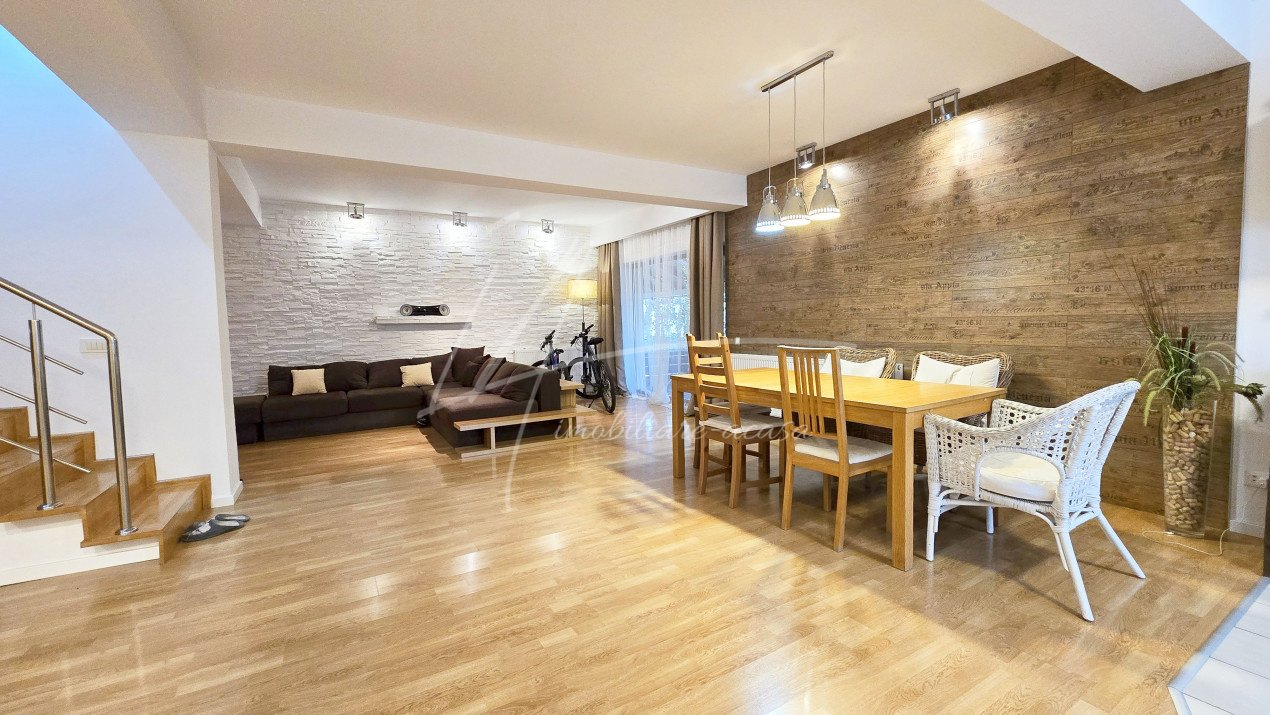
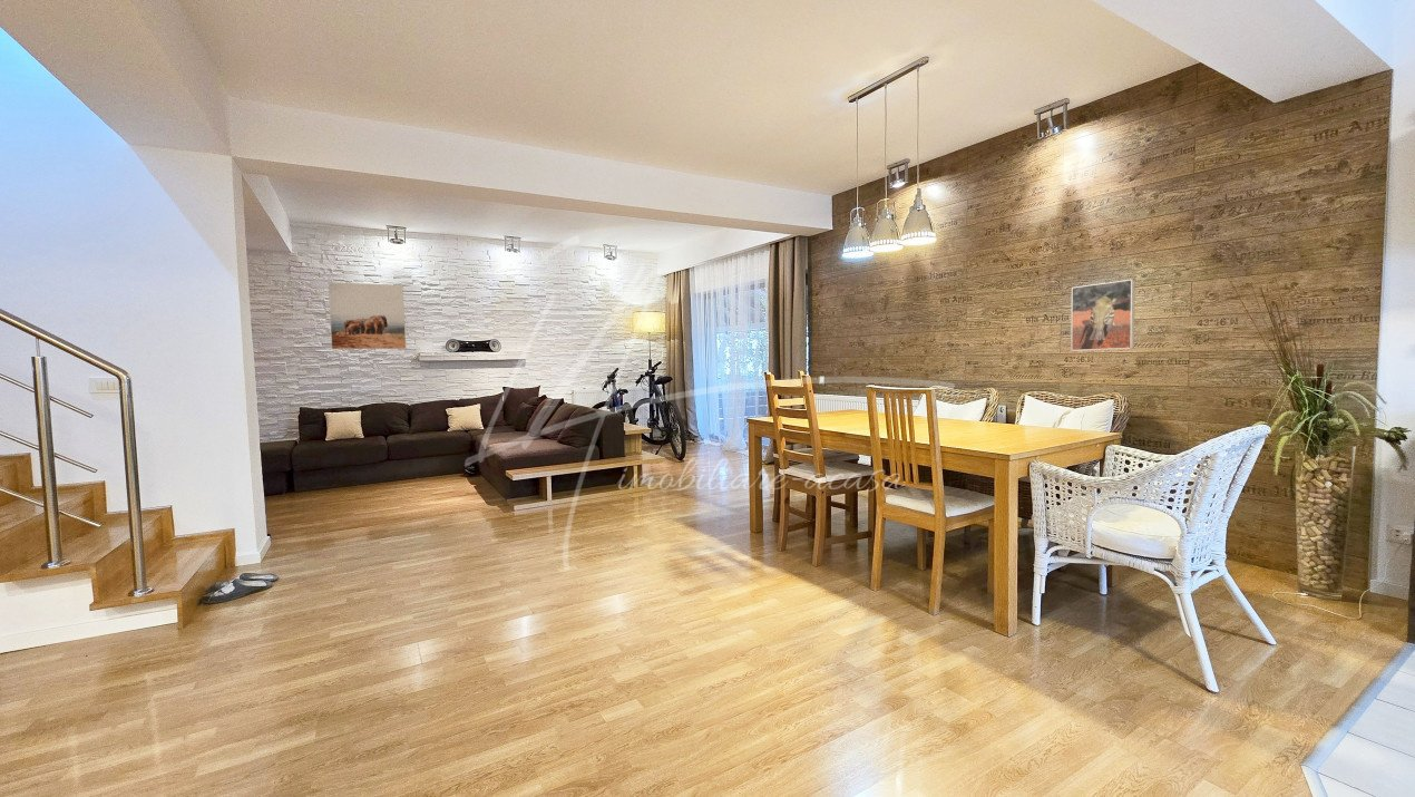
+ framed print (368, 315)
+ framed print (1101, 317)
